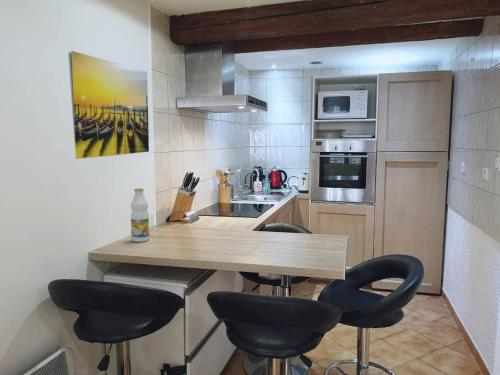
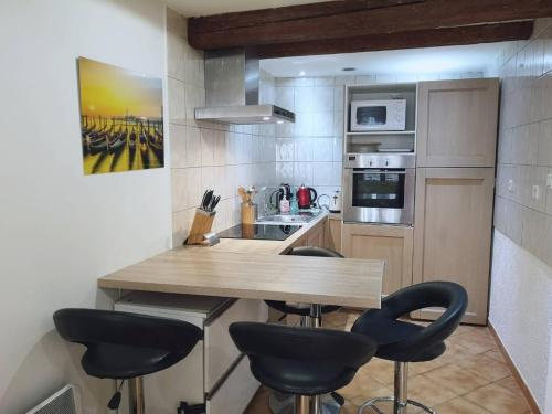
- bottle (139, 214)
